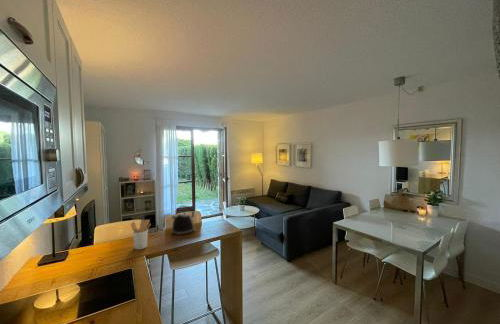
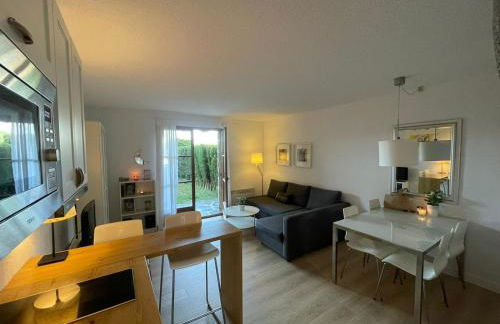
- utensil holder (142, 233)
- kettle (183, 218)
